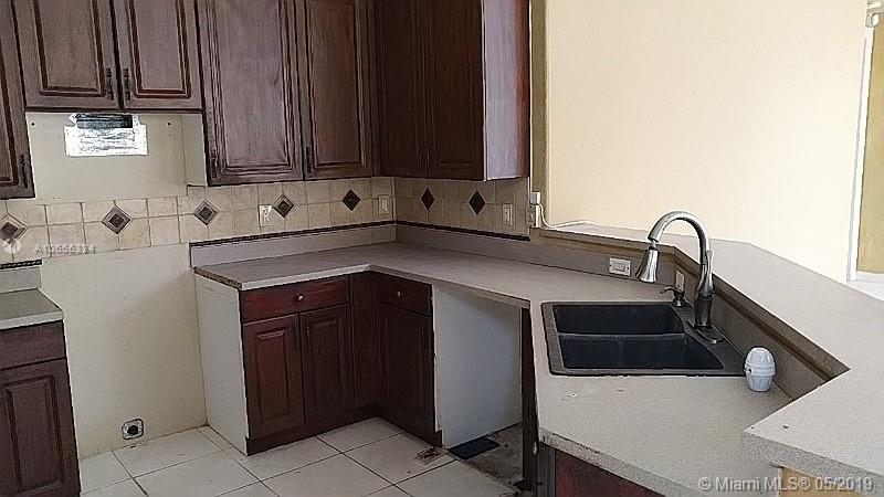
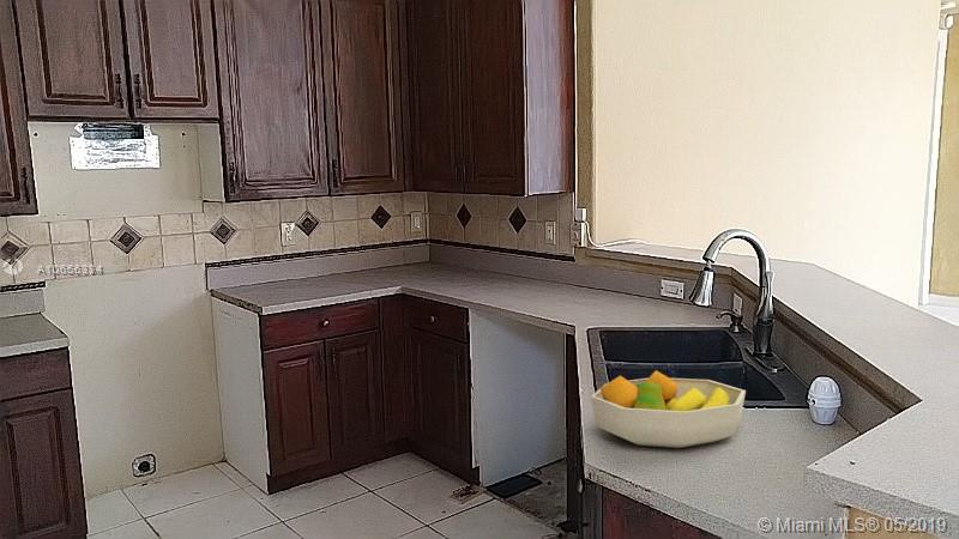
+ fruit bowl (668, 404)
